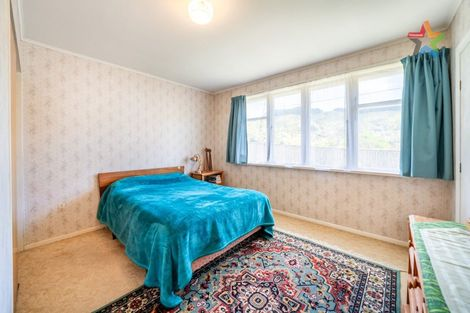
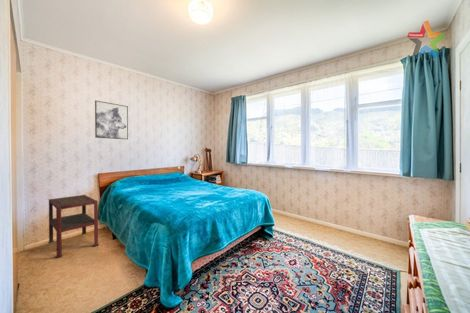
+ side table (73, 221)
+ wall art (112, 121)
